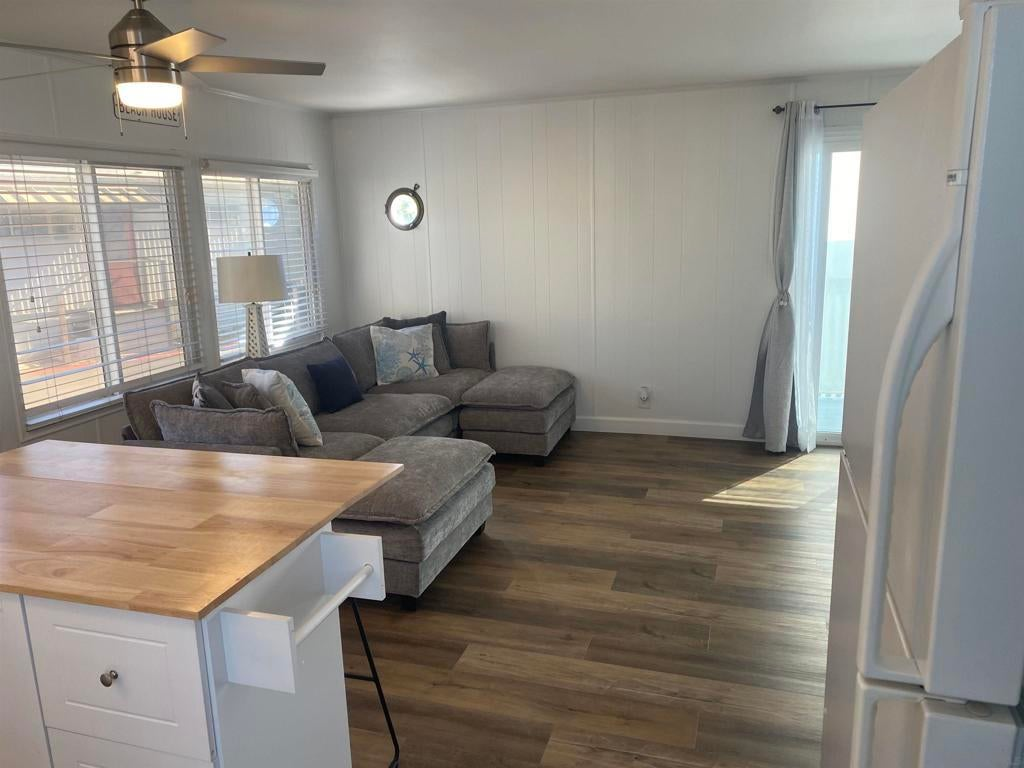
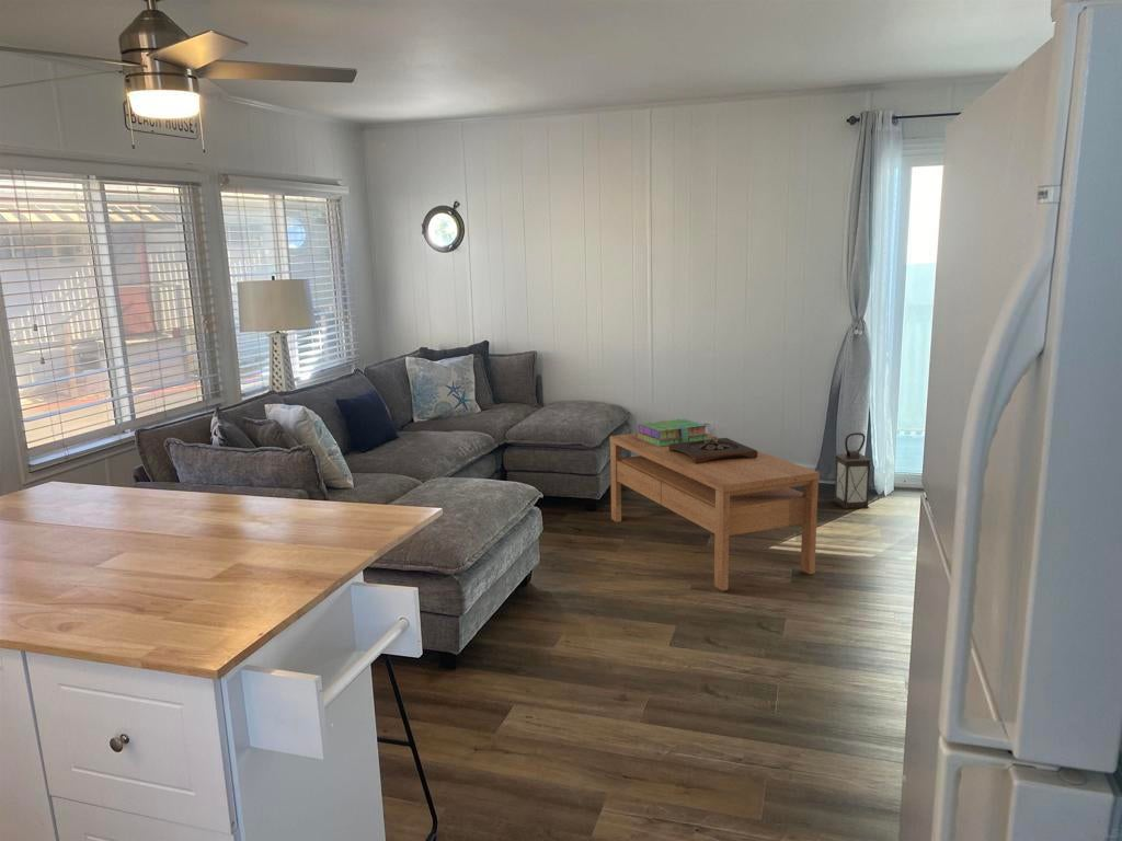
+ stack of books (672, 431)
+ lantern (852, 468)
+ coffee table (702, 498)
+ wooden tray (711, 445)
